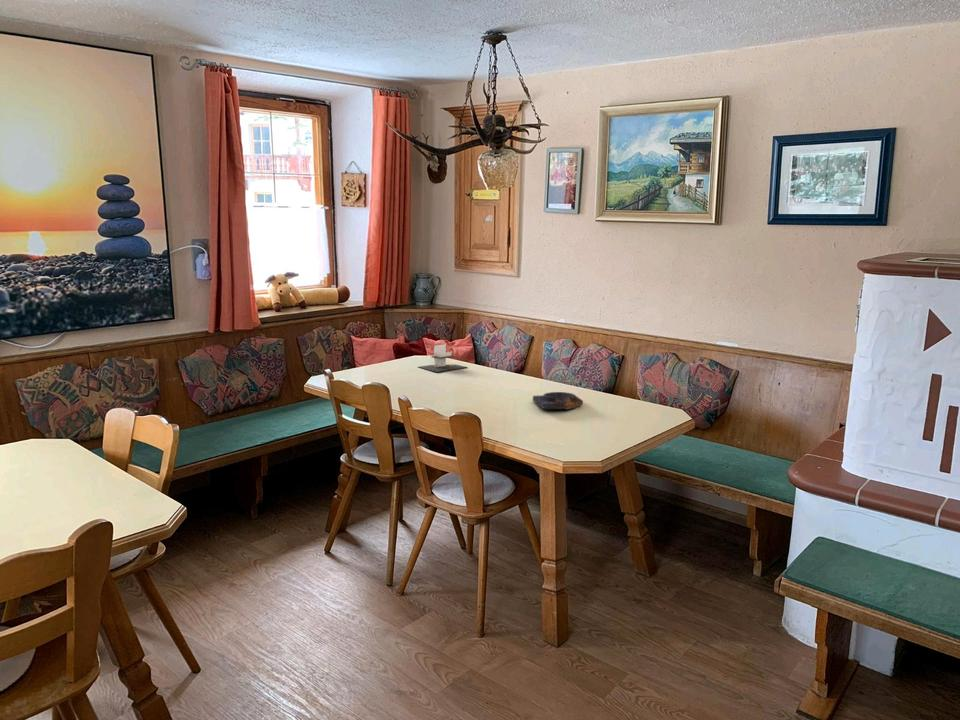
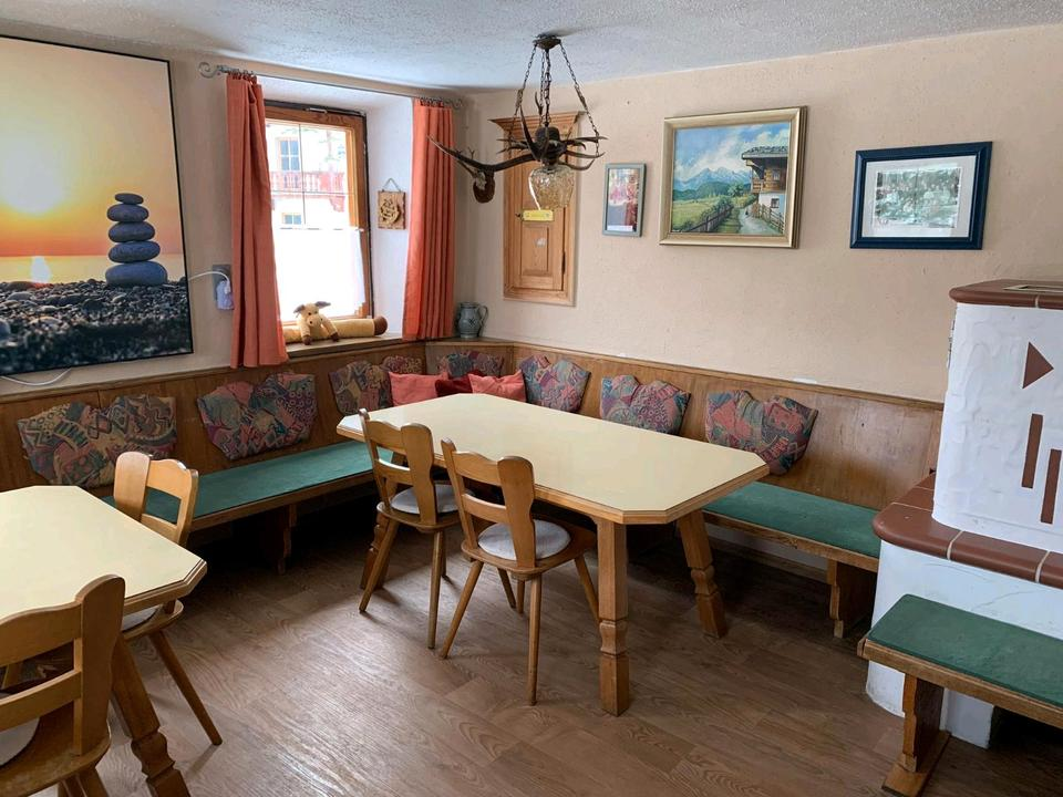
- napkin holder (442, 356)
- decorative bowl (555, 399)
